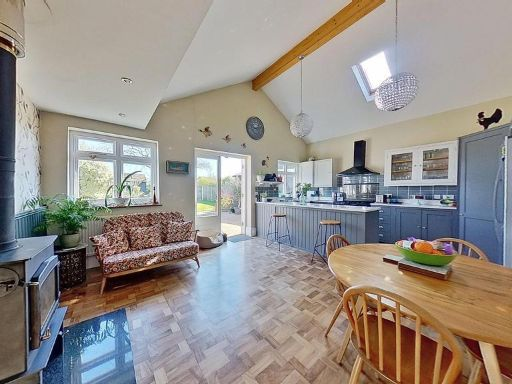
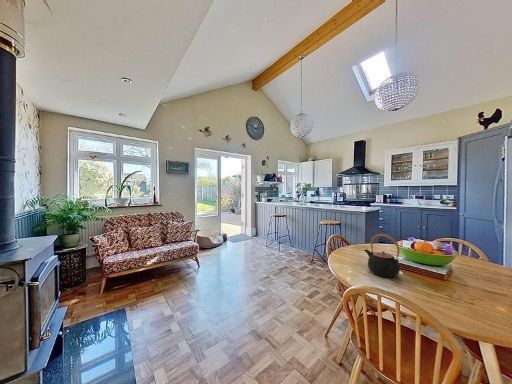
+ teapot (380, 252)
